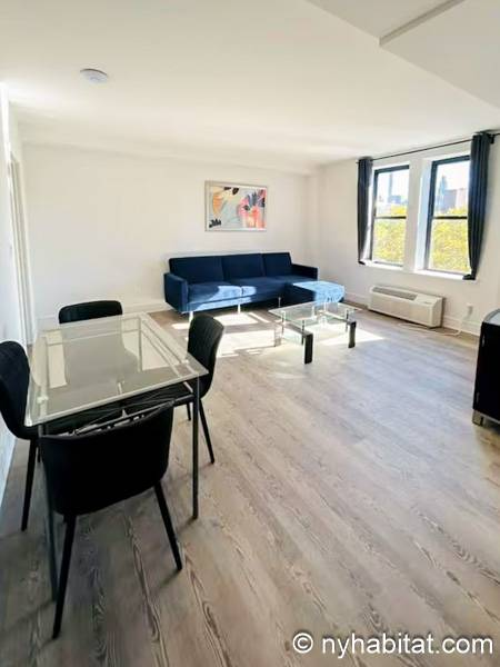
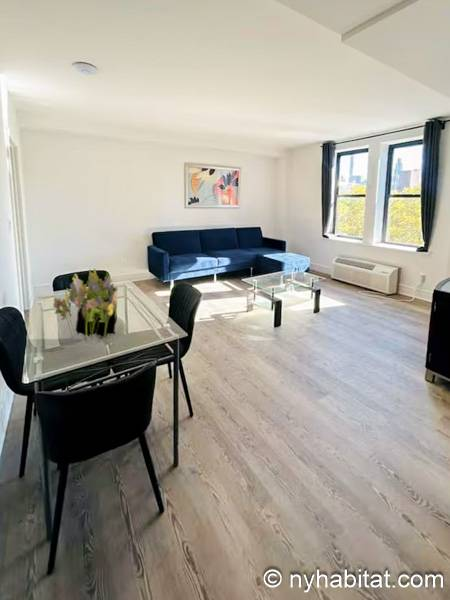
+ flower bouquet (91, 307)
